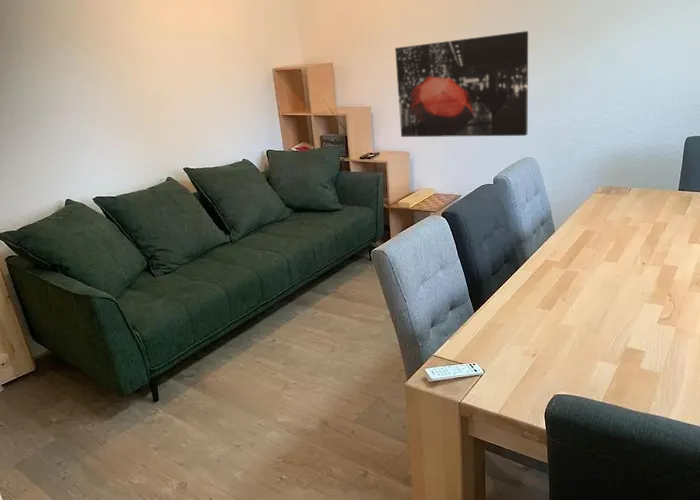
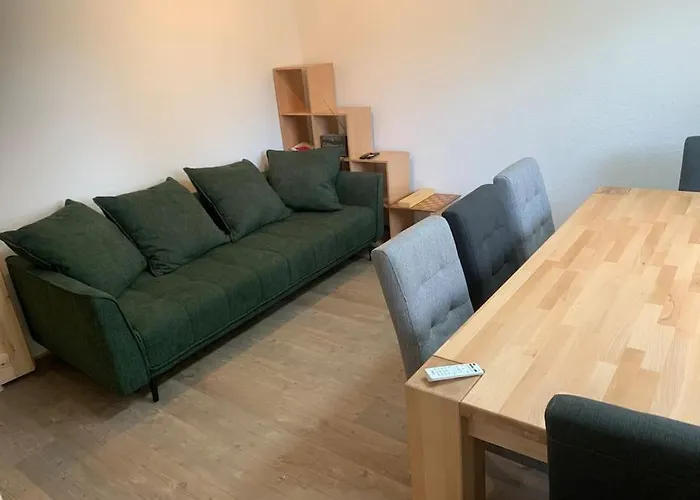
- wall art (458, 89)
